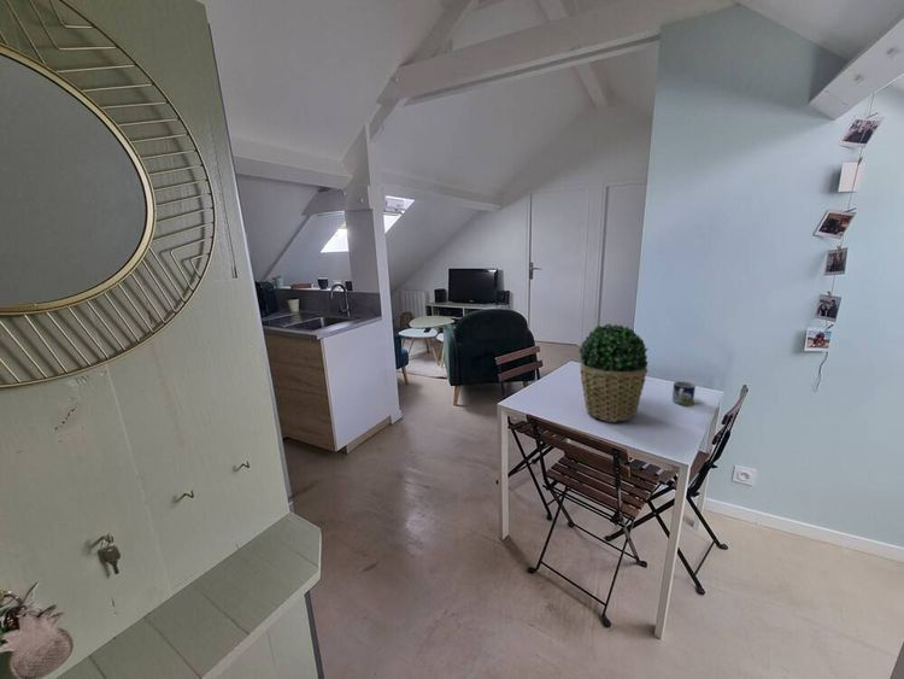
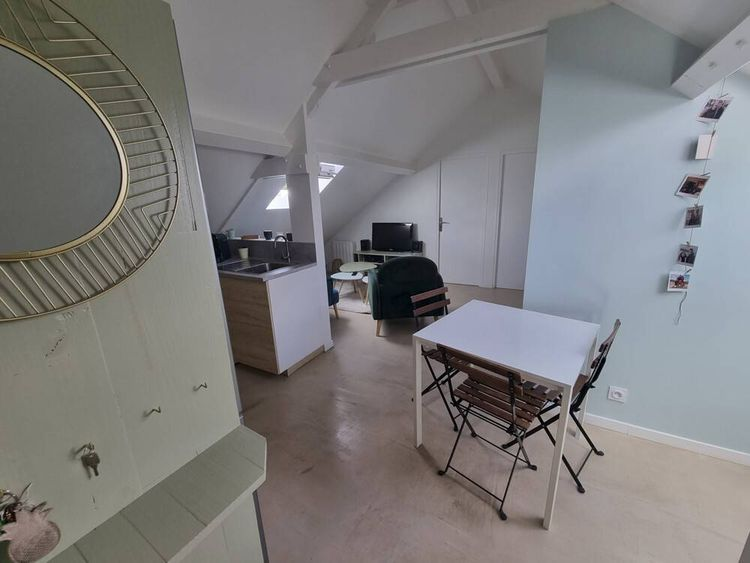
- mug (682, 393)
- potted plant (611, 369)
